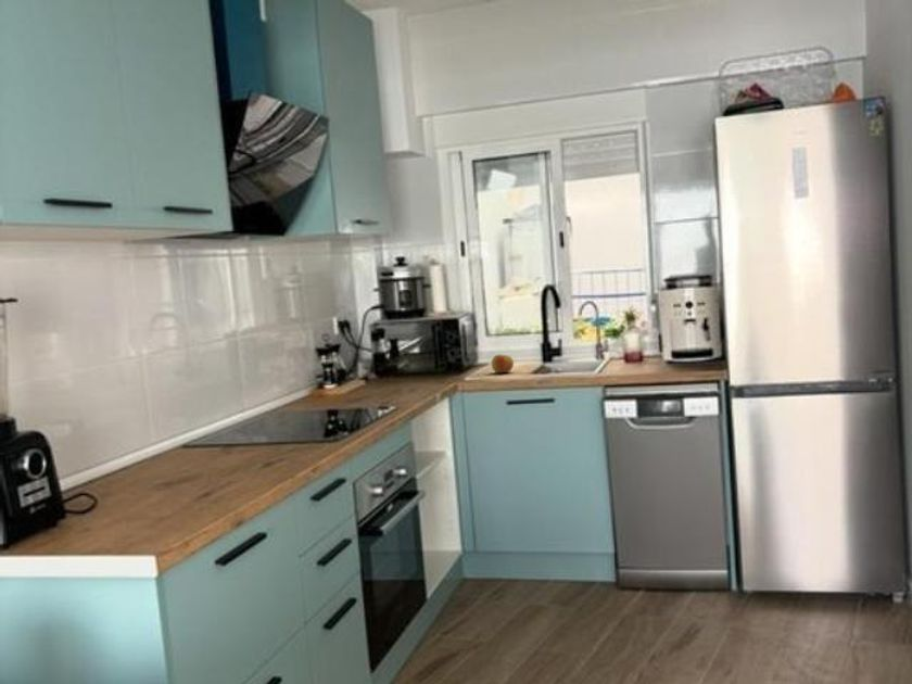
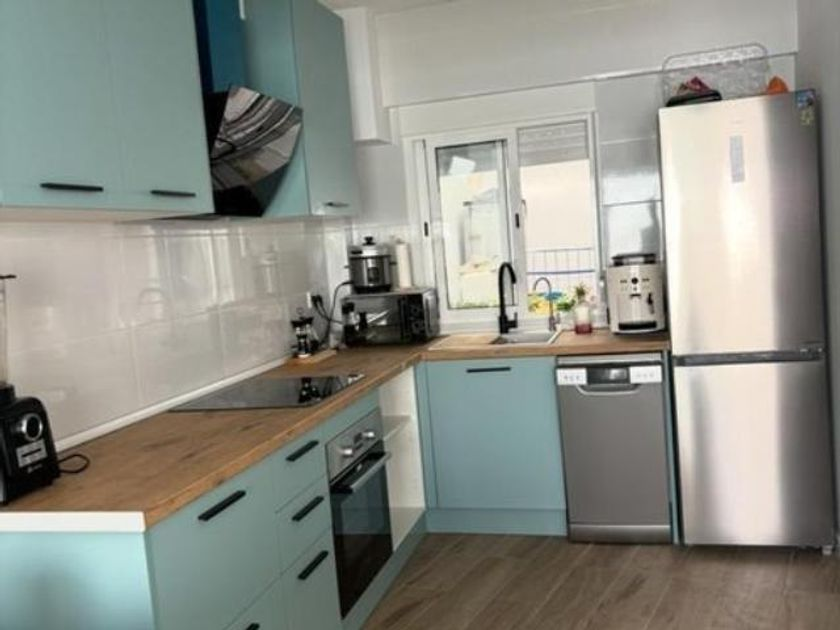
- apple (502, 363)
